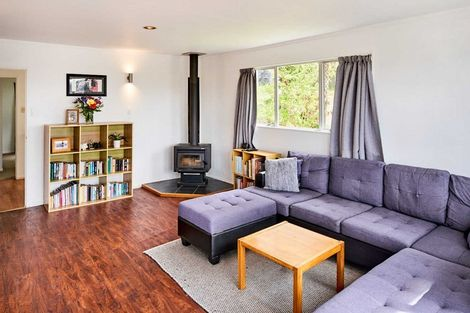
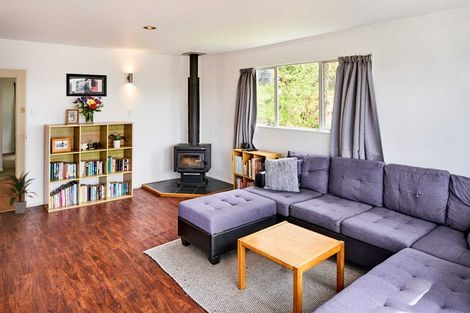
+ indoor plant (18, 191)
